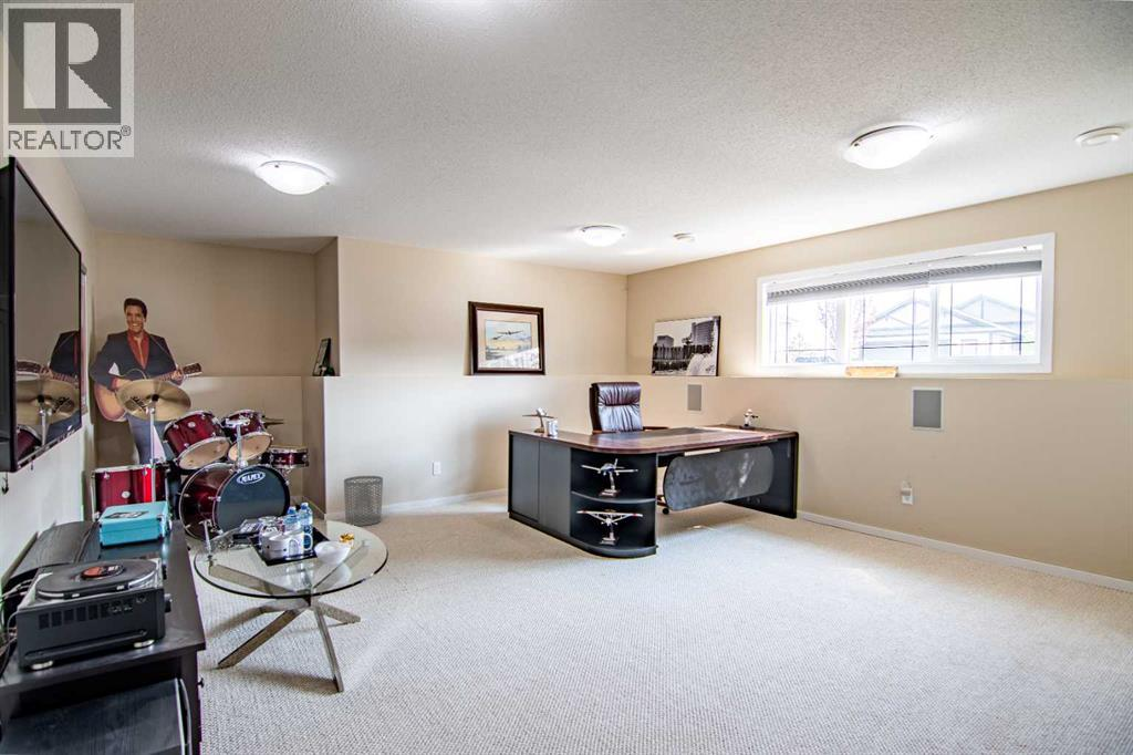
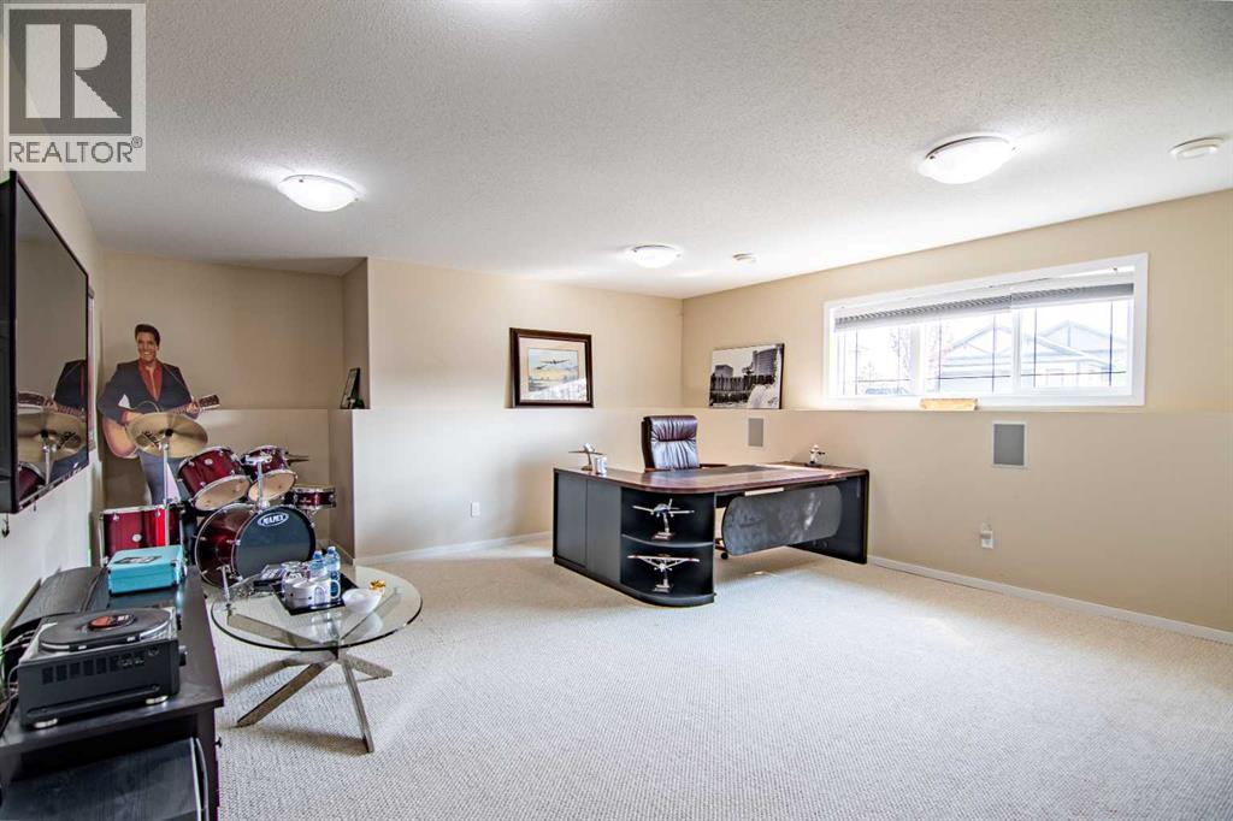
- waste bin (363, 500)
